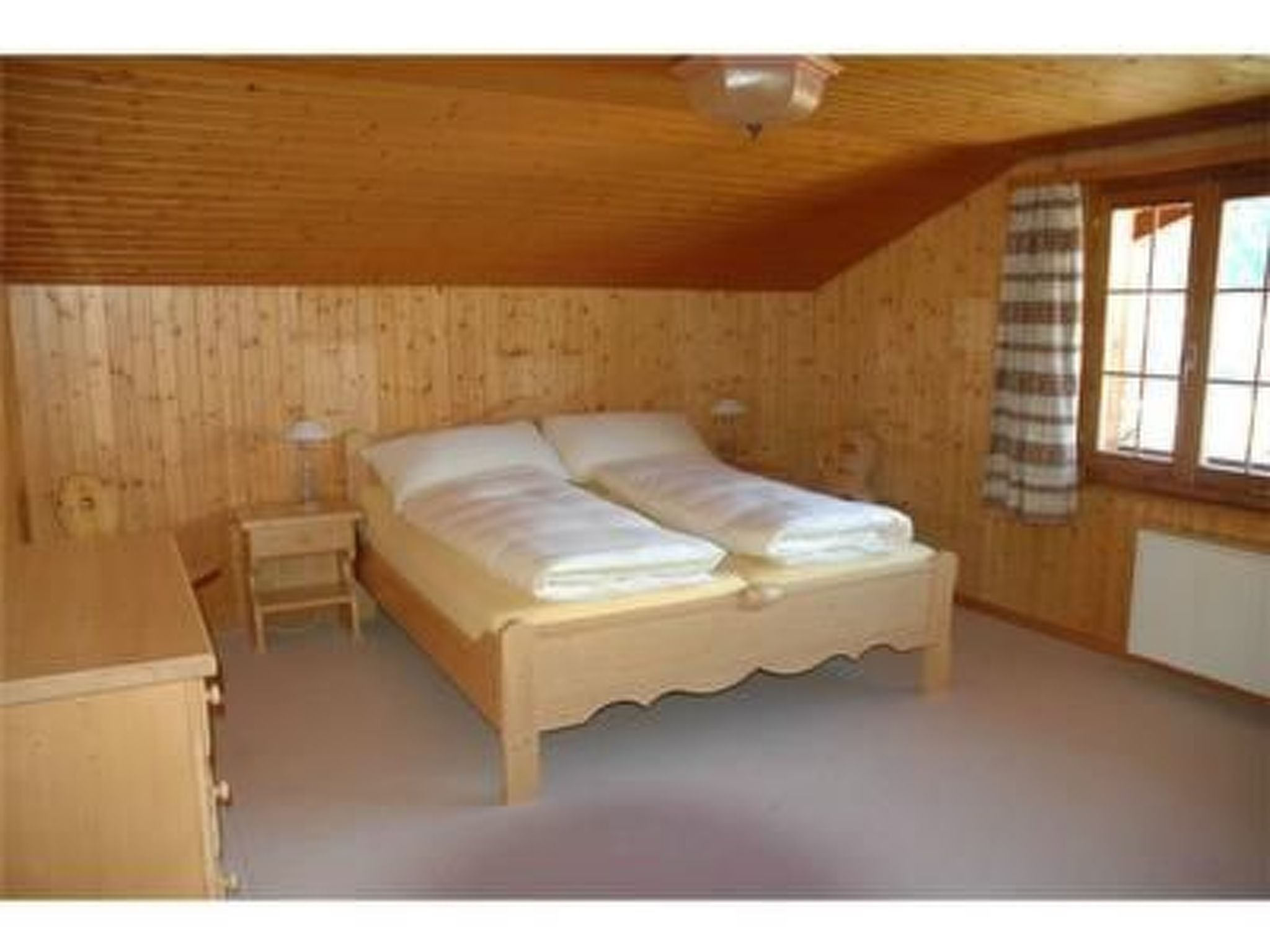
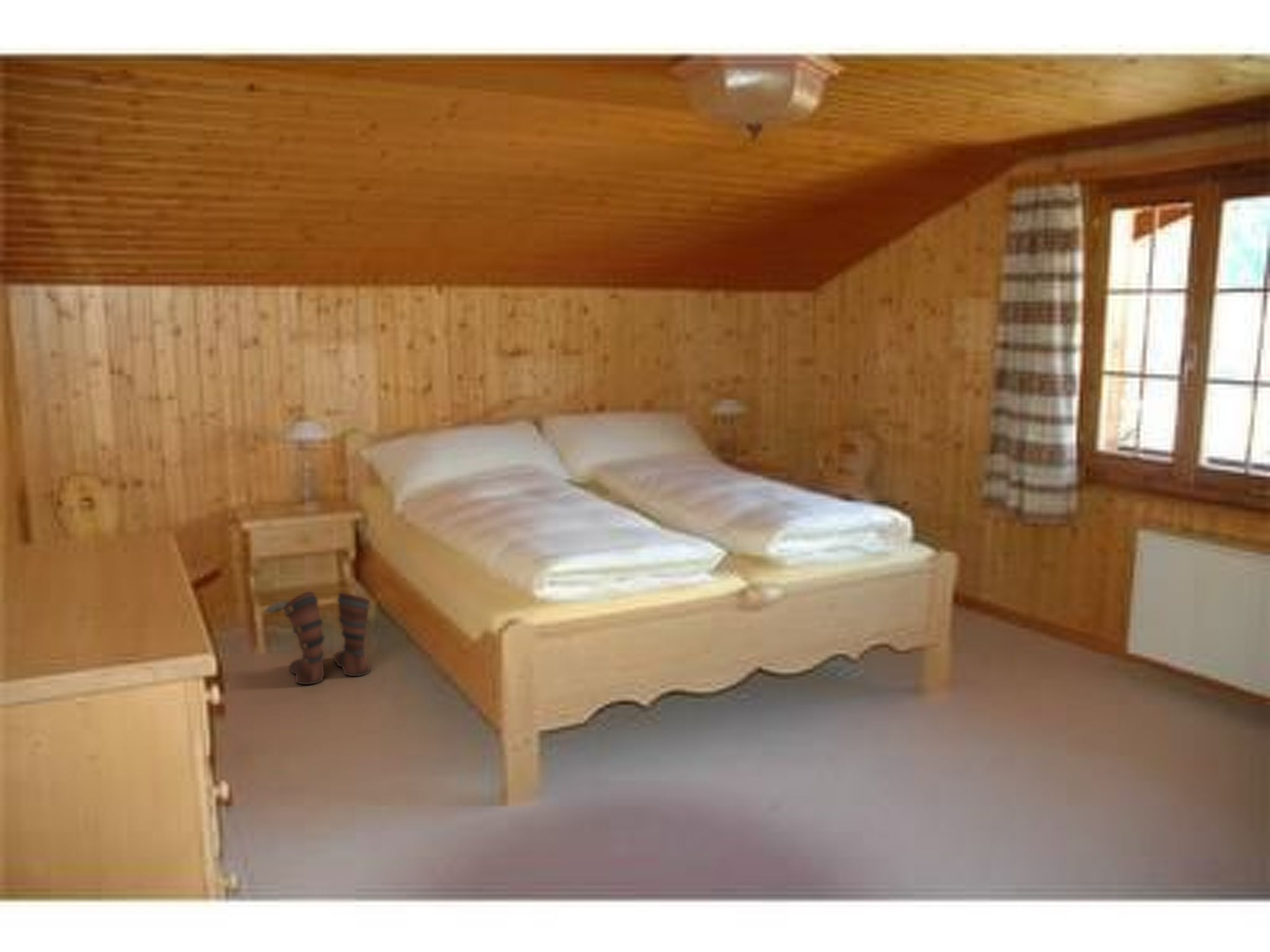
+ boots (319, 630)
